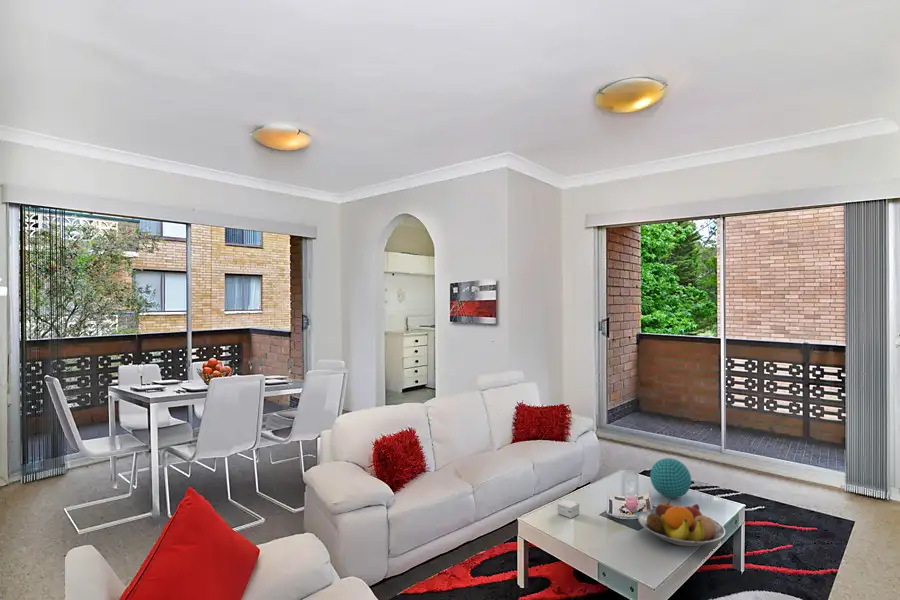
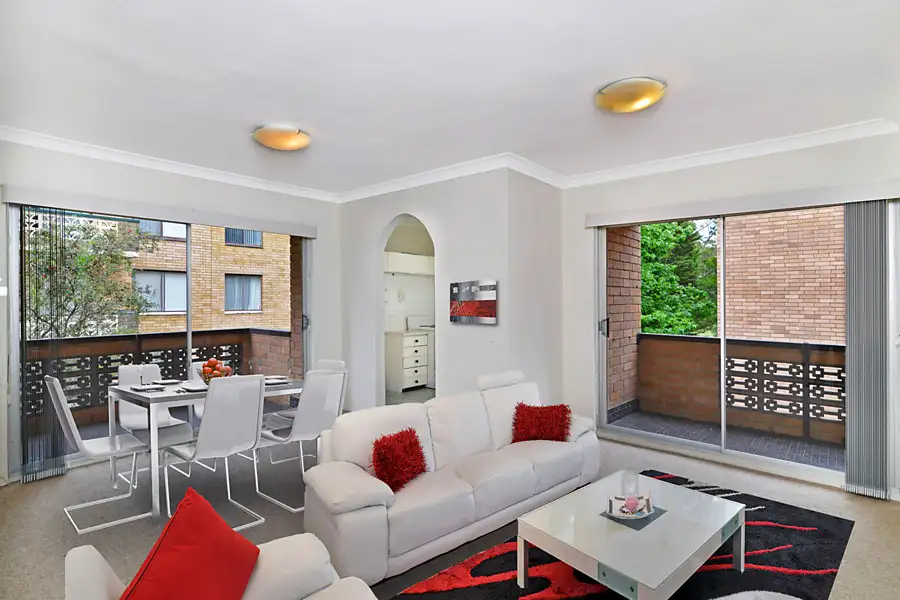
- decorative ball (670, 477)
- fruit bowl (680, 520)
- small box (568, 508)
